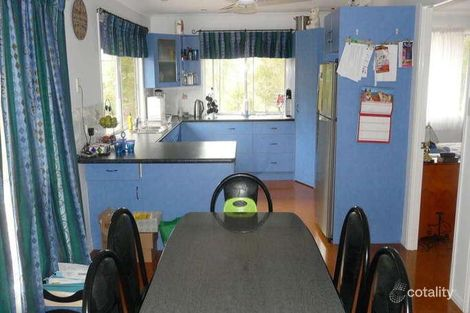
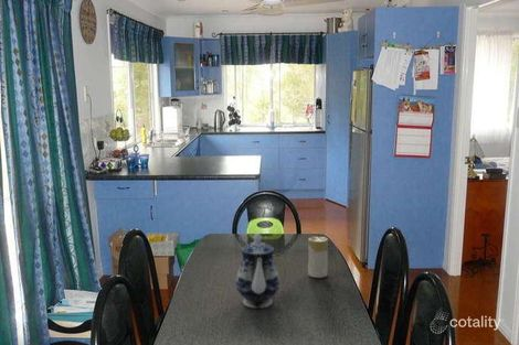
+ teapot (257, 268)
+ candle (317, 256)
